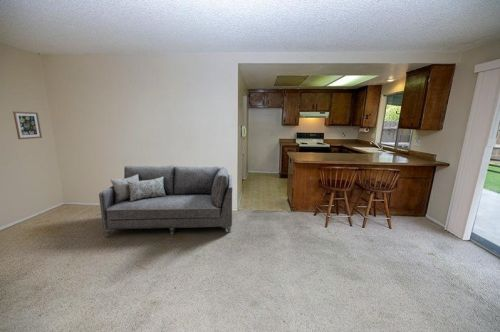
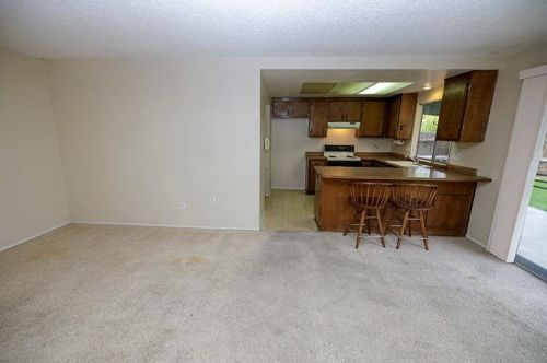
- wall art (28, 125)
- sofa (174, 196)
